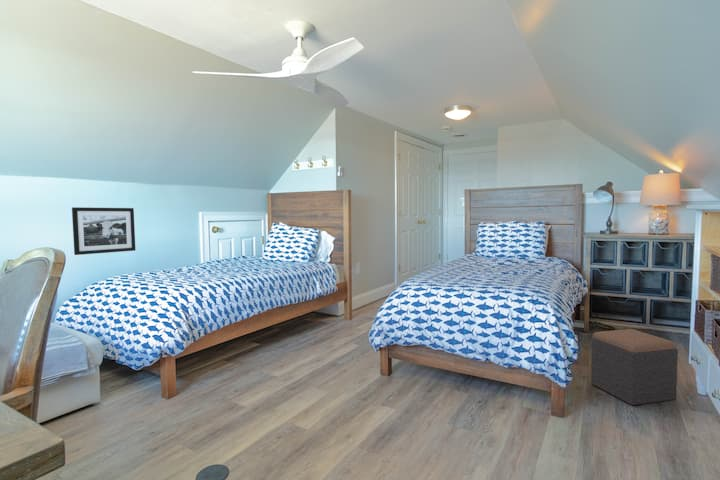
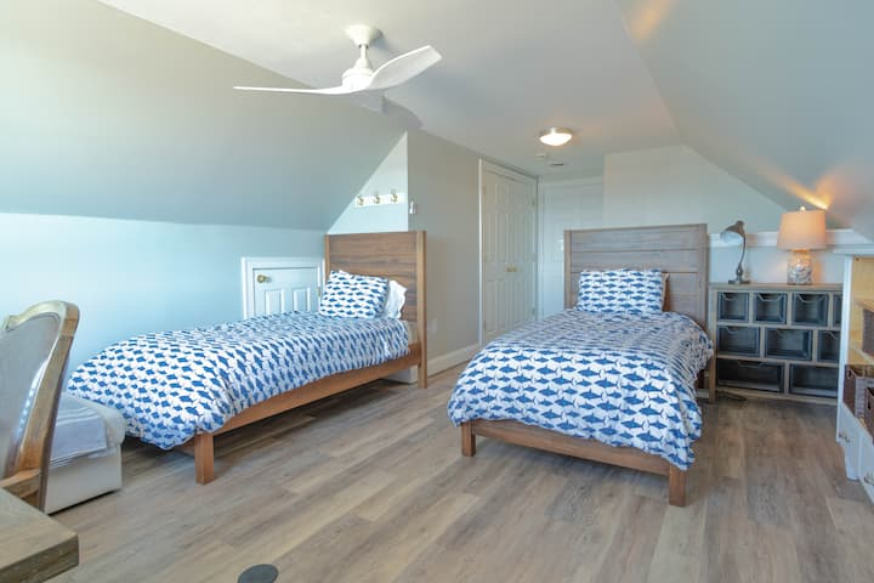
- footstool (632, 363)
- picture frame (105, 230)
